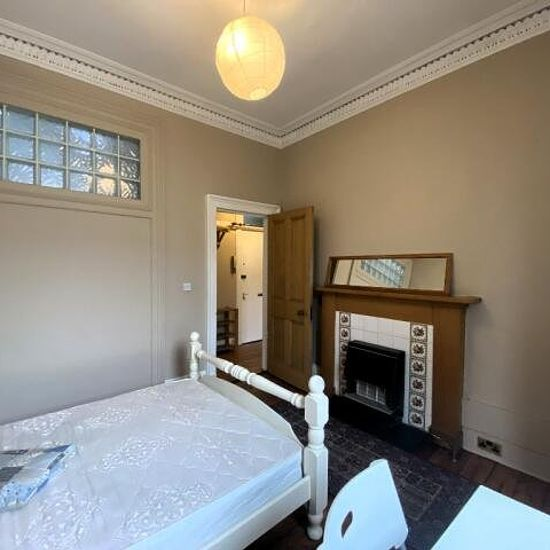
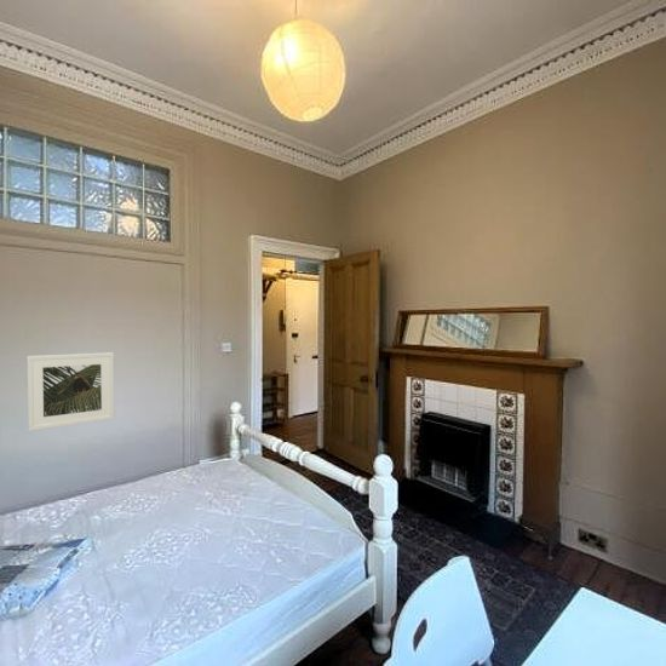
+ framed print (73, 389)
